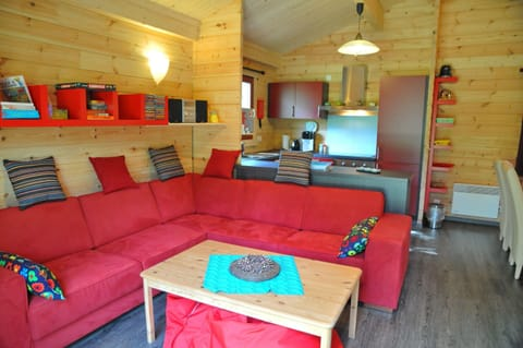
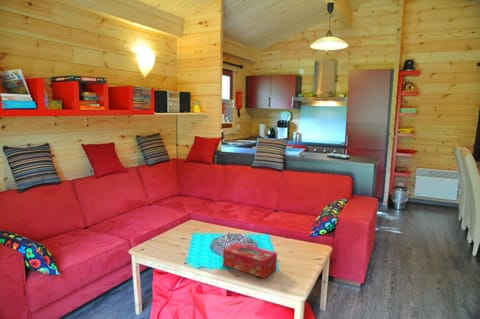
+ tissue box (249, 259)
